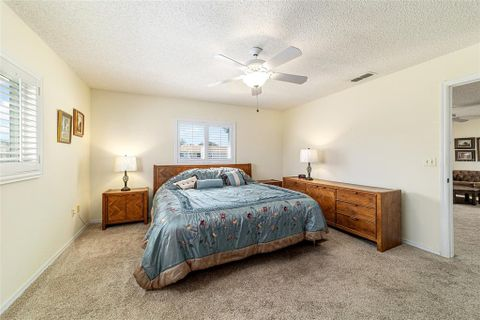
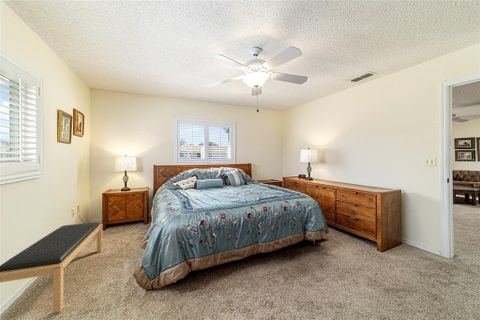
+ bench (61, 257)
